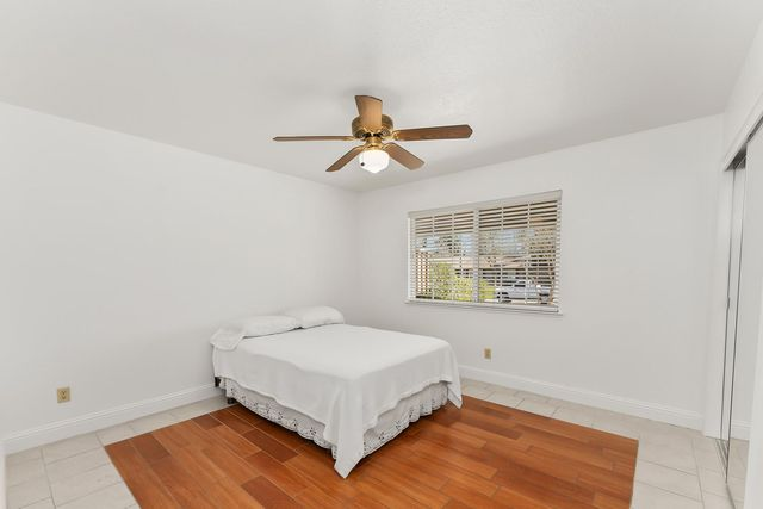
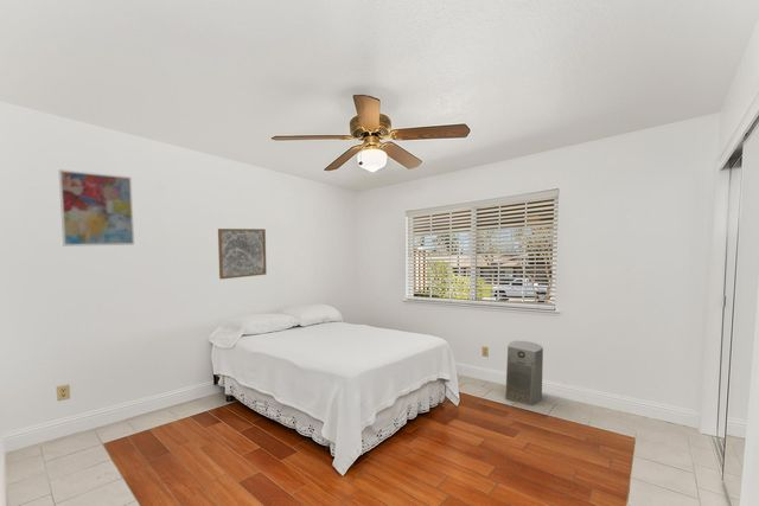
+ wall art (243, 252)
+ fan (524, 371)
+ wall art (98, 210)
